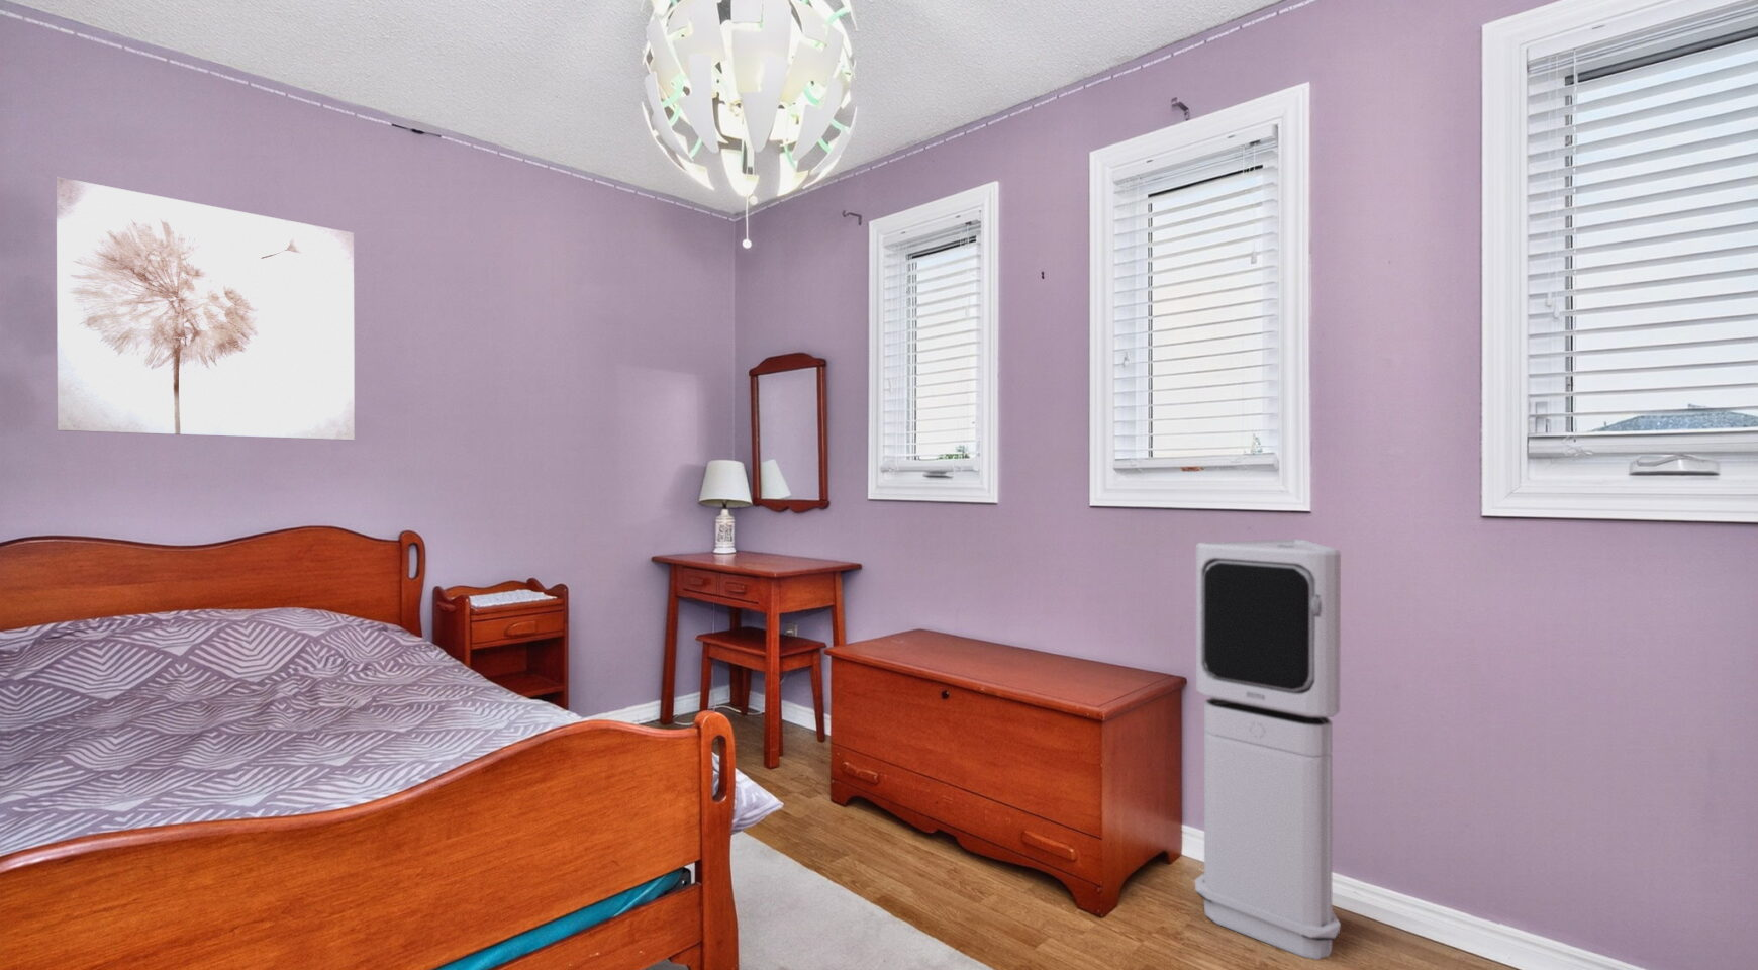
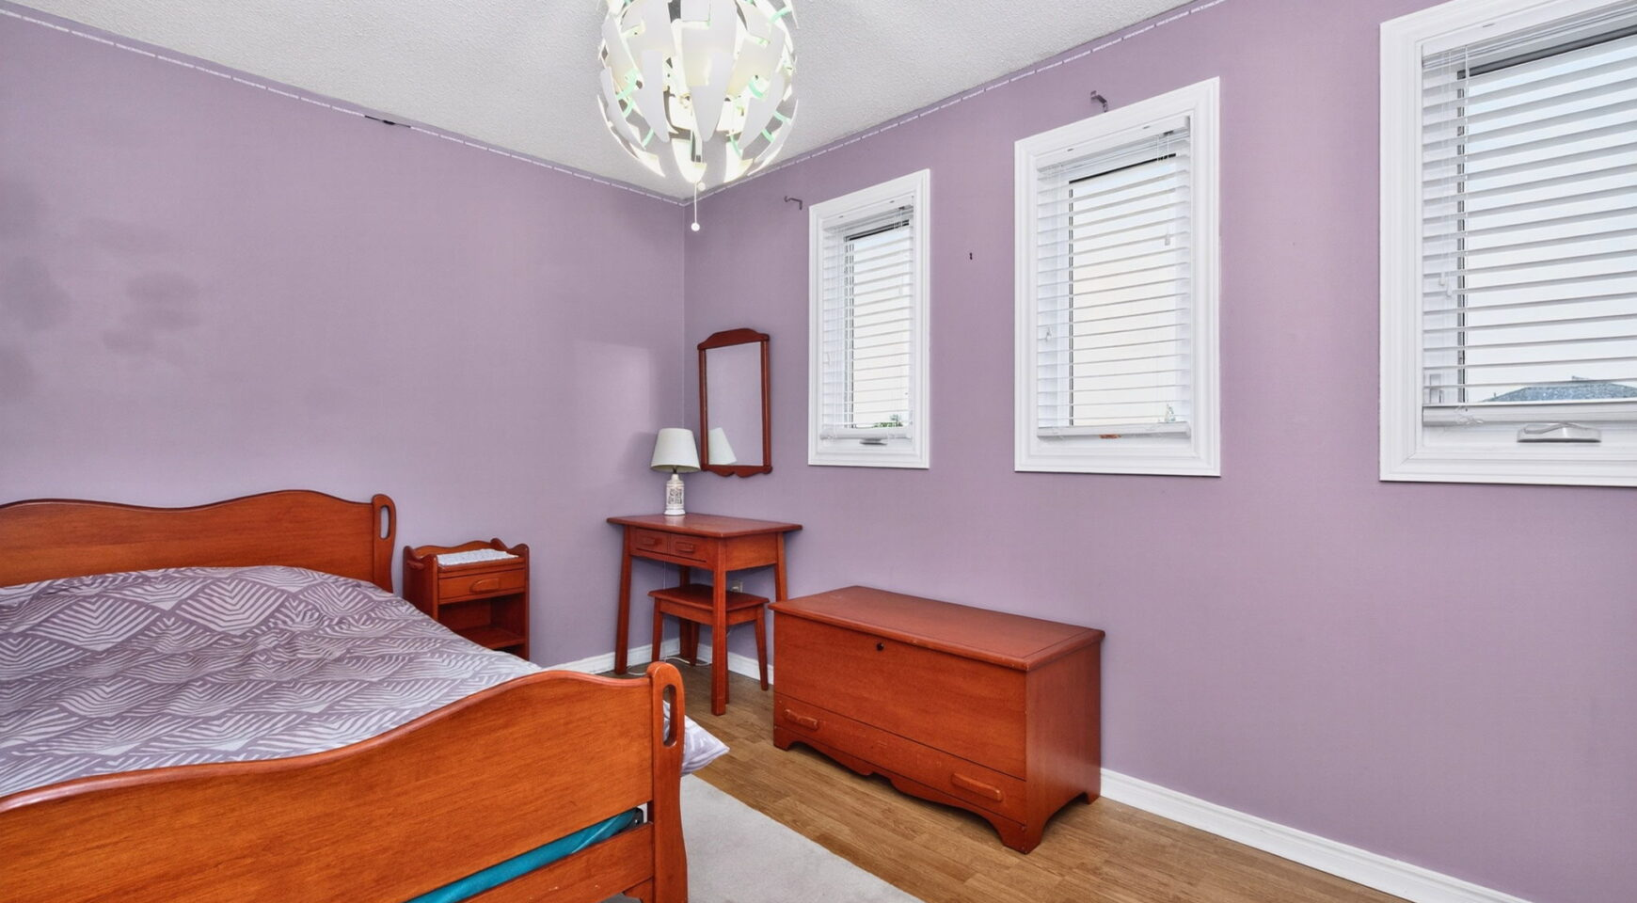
- air purifier (1279, 729)
- wall art (220, 321)
